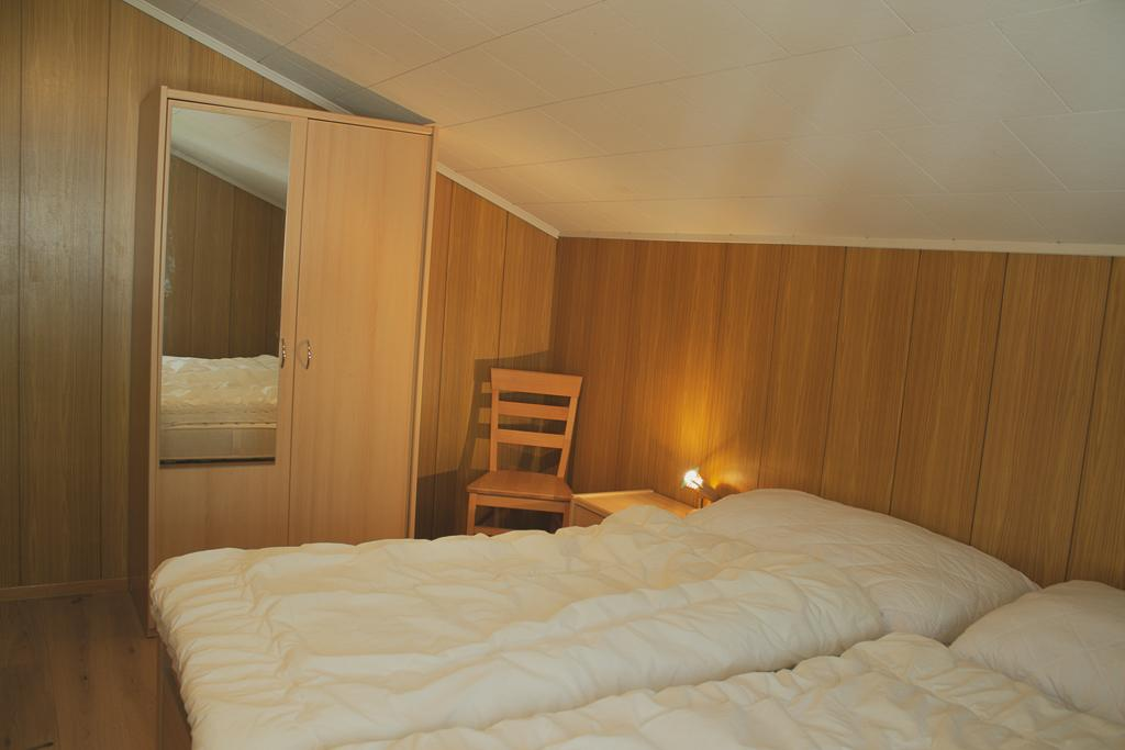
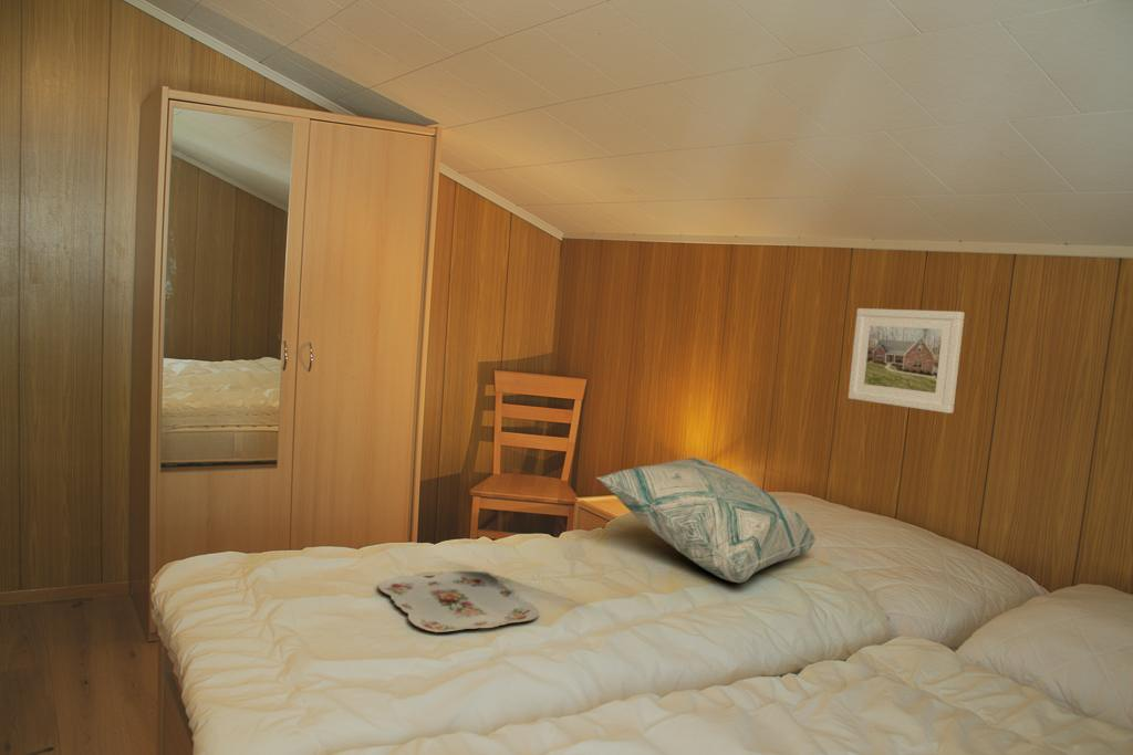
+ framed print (902, 357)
+ decorative pillow (708, 514)
+ serving tray (456, 599)
